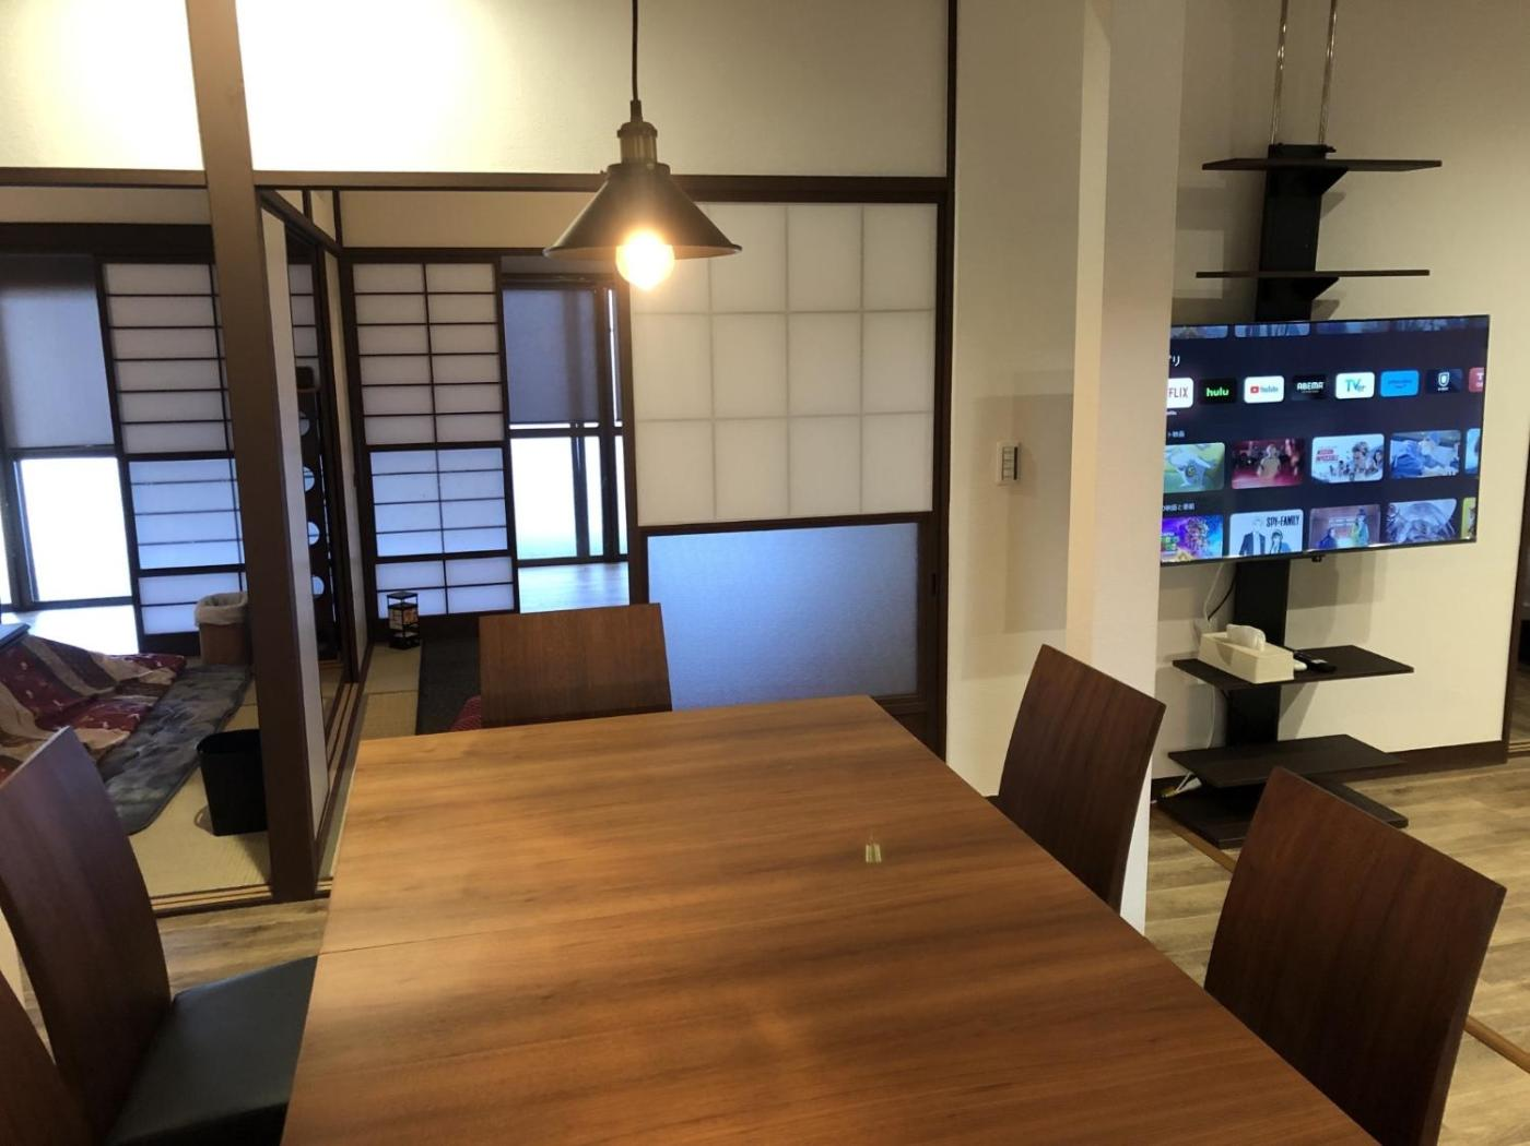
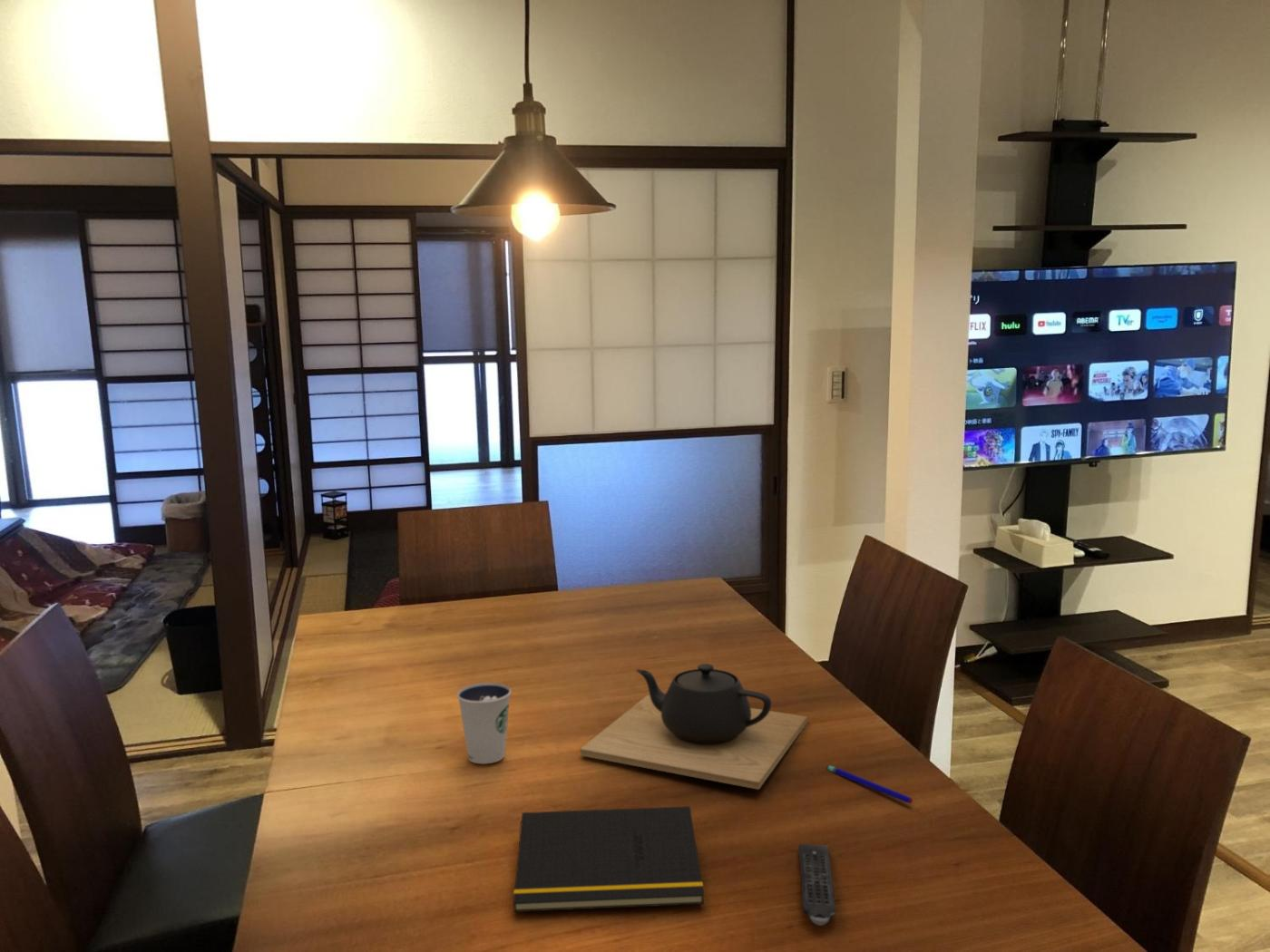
+ dixie cup (485, 724)
+ pen (867, 783)
+ remote control (816, 881)
+ teapot (698, 701)
+ notepad (608, 855)
